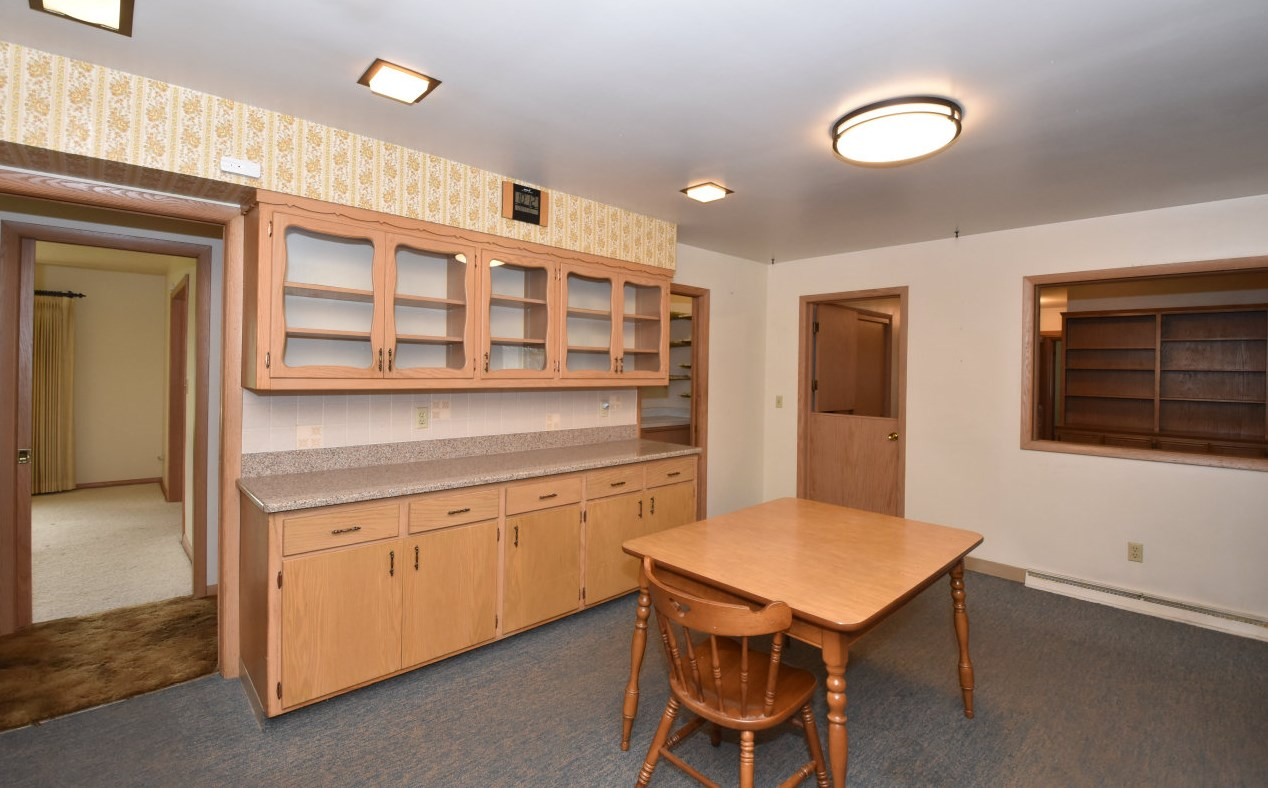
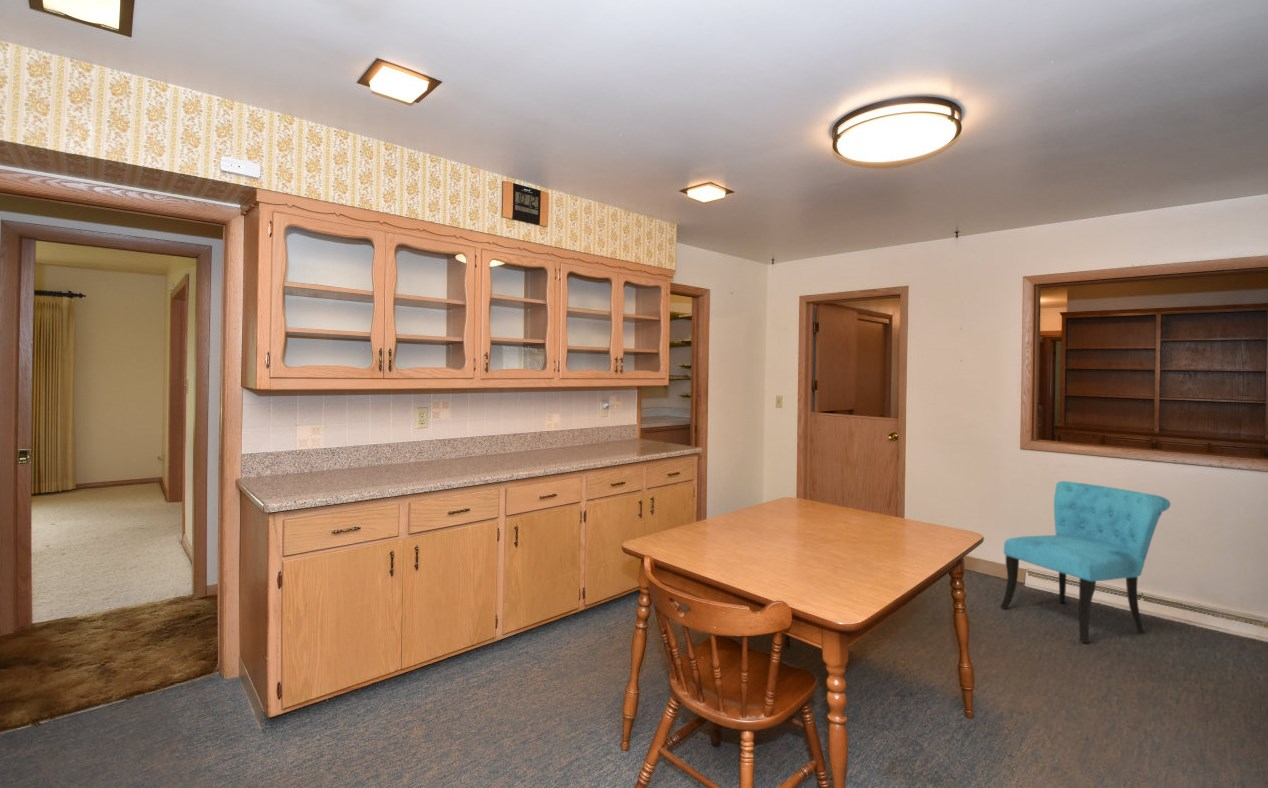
+ chair (1079, 554)
